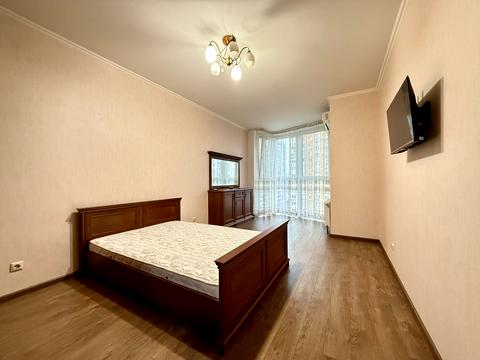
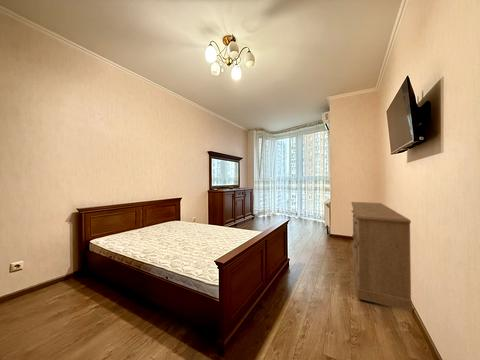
+ sideboard (371, 239)
